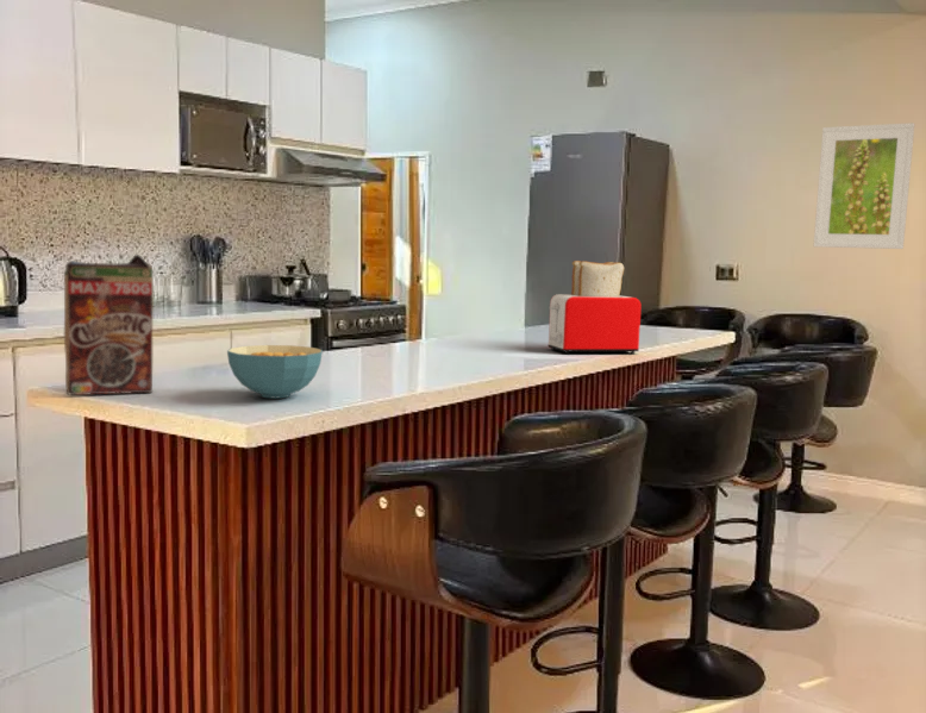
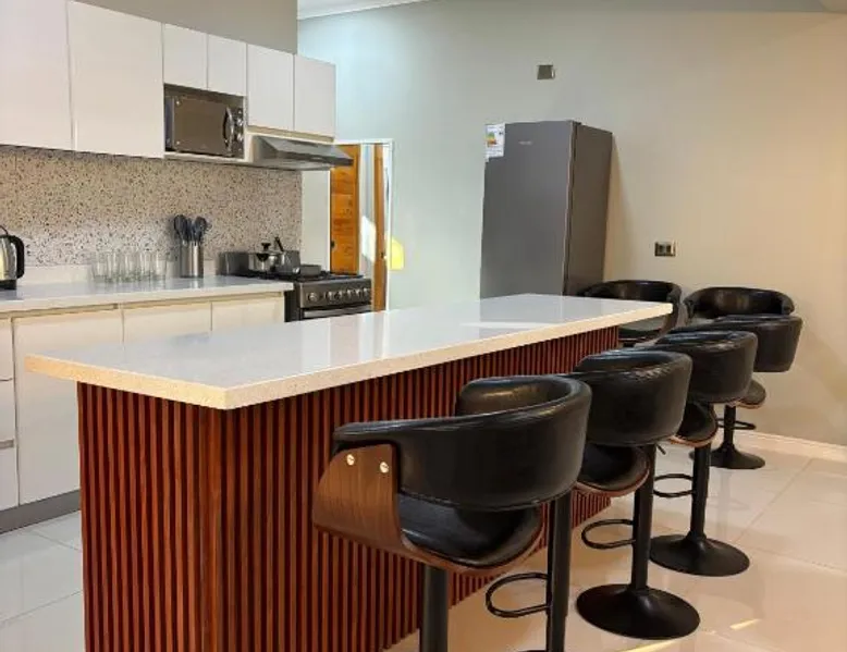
- cereal box (108, 323)
- cereal bowl (275, 373)
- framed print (862, 187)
- toaster (592, 306)
